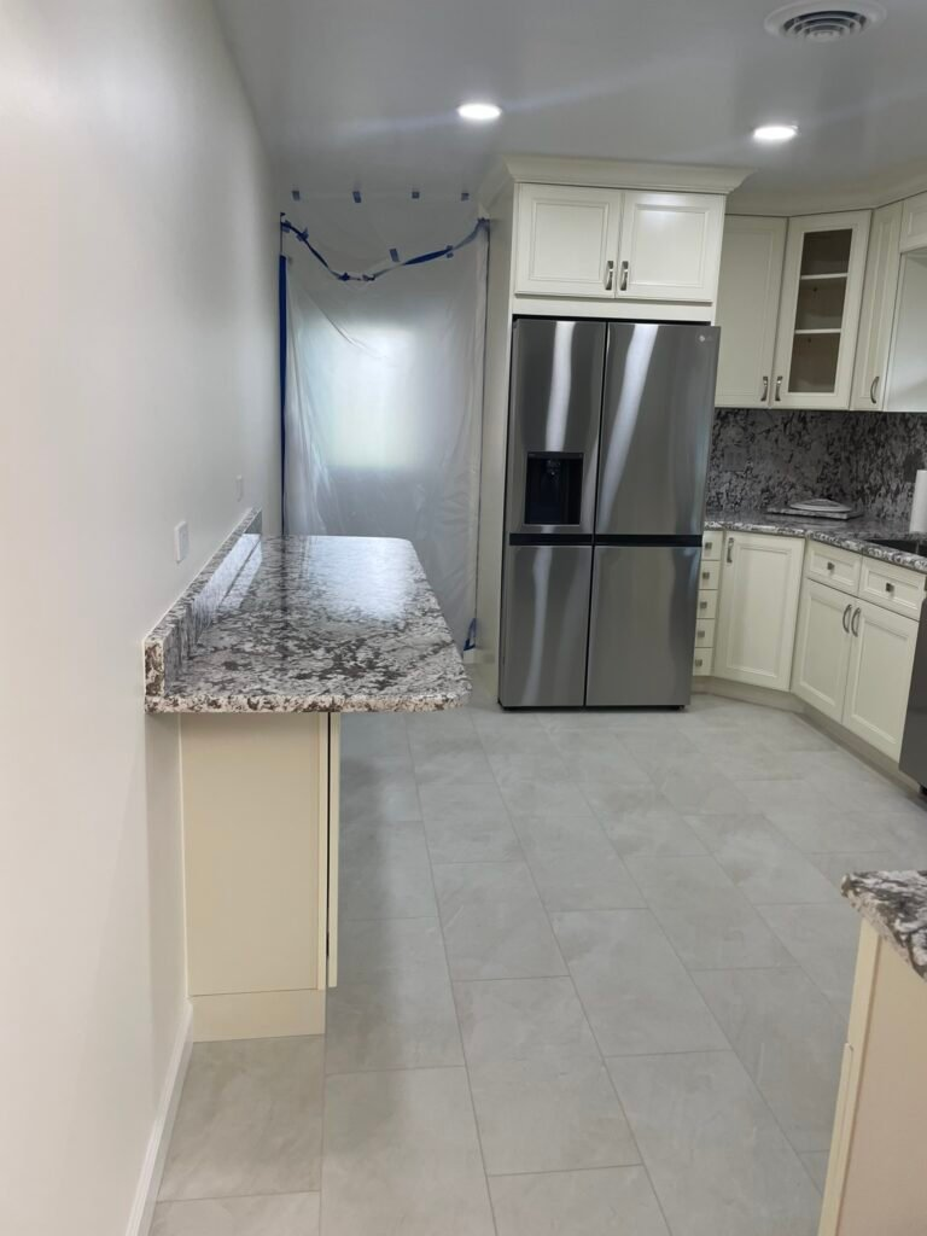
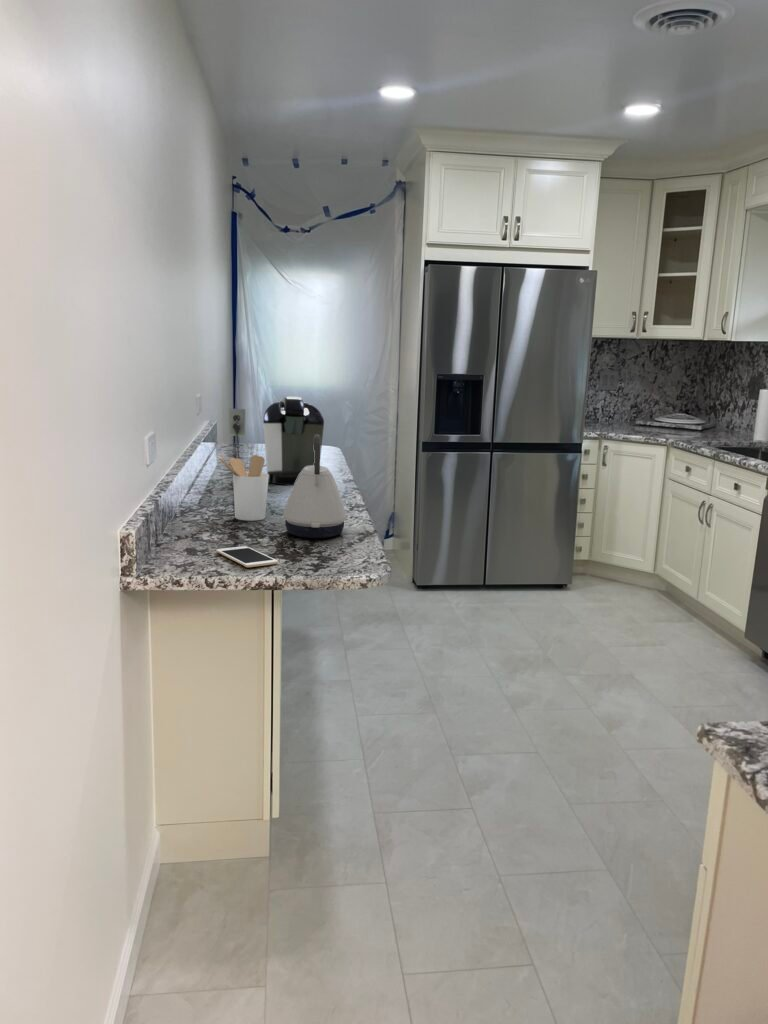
+ kettle (315, 484)
+ coffee maker (276, 439)
+ cell phone (246, 556)
+ utensil holder (241, 485)
